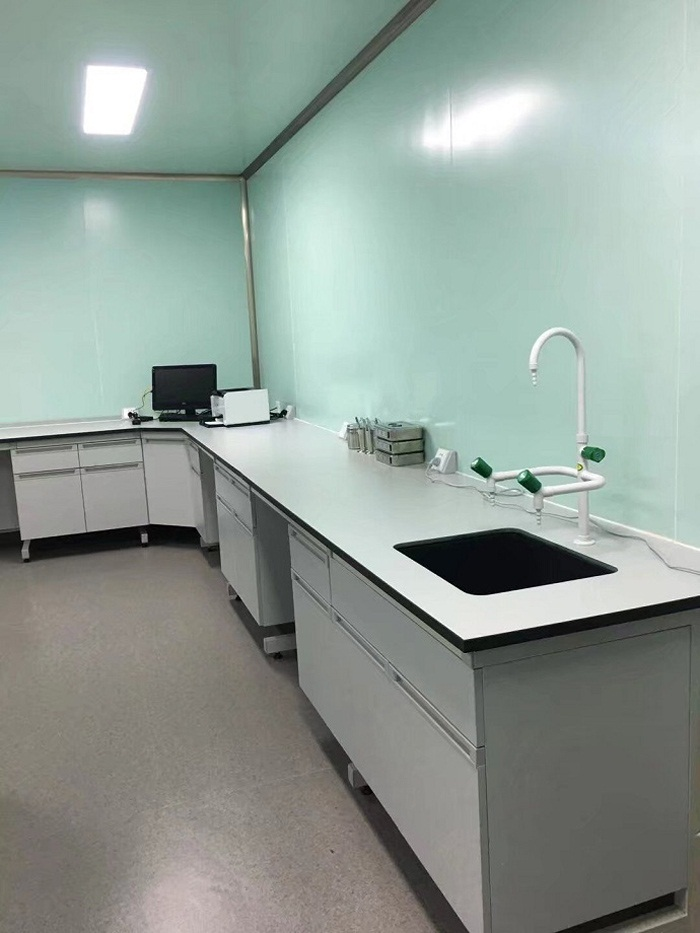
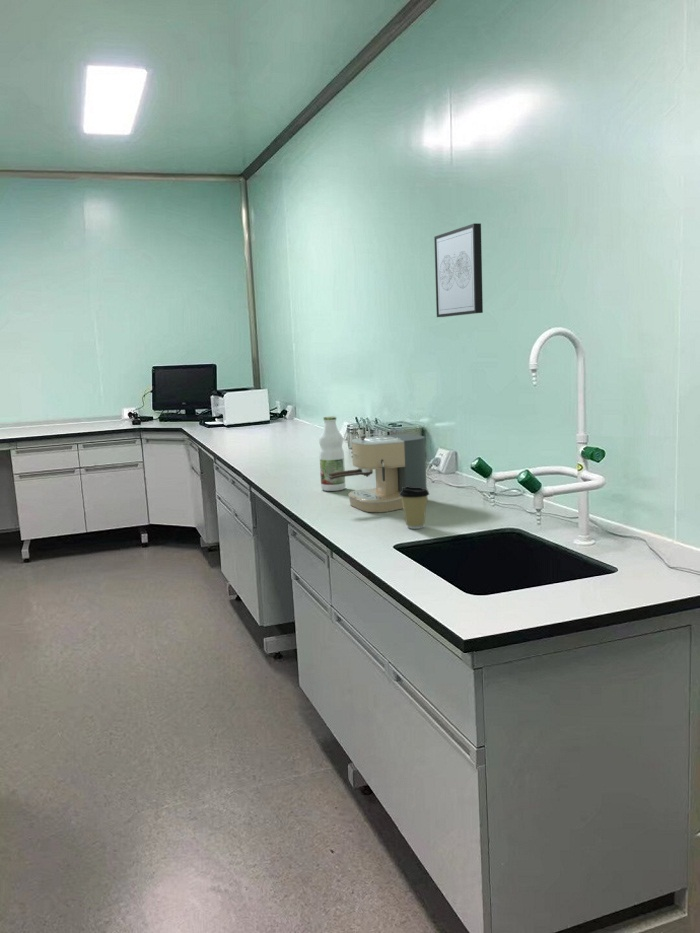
+ wall art (457, 273)
+ beverage bottle (331, 453)
+ coffee cup (414, 507)
+ coffee maker (377, 470)
